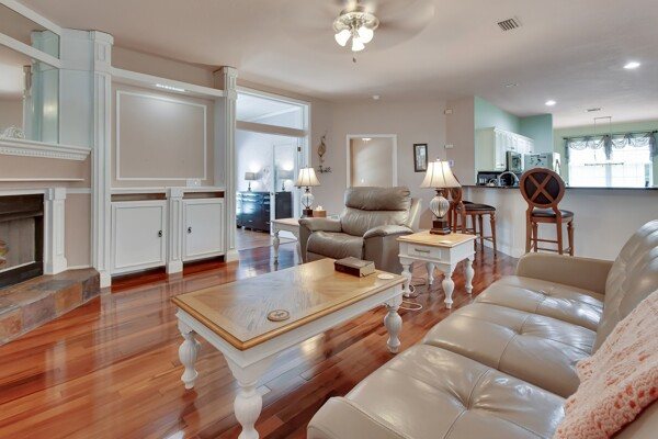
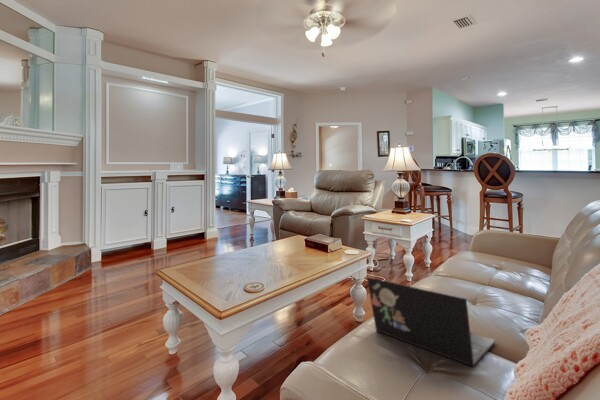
+ laptop (429, 309)
